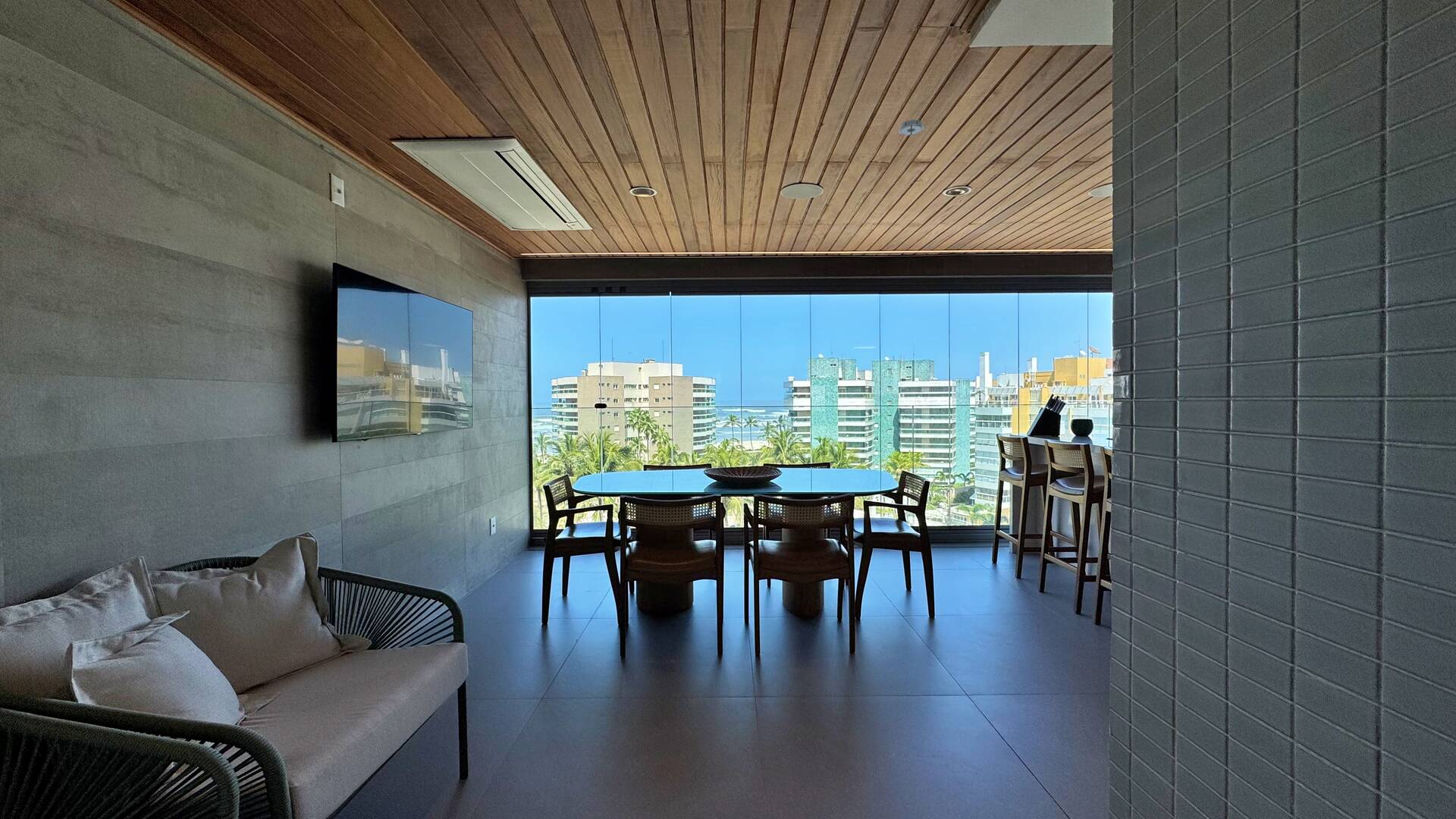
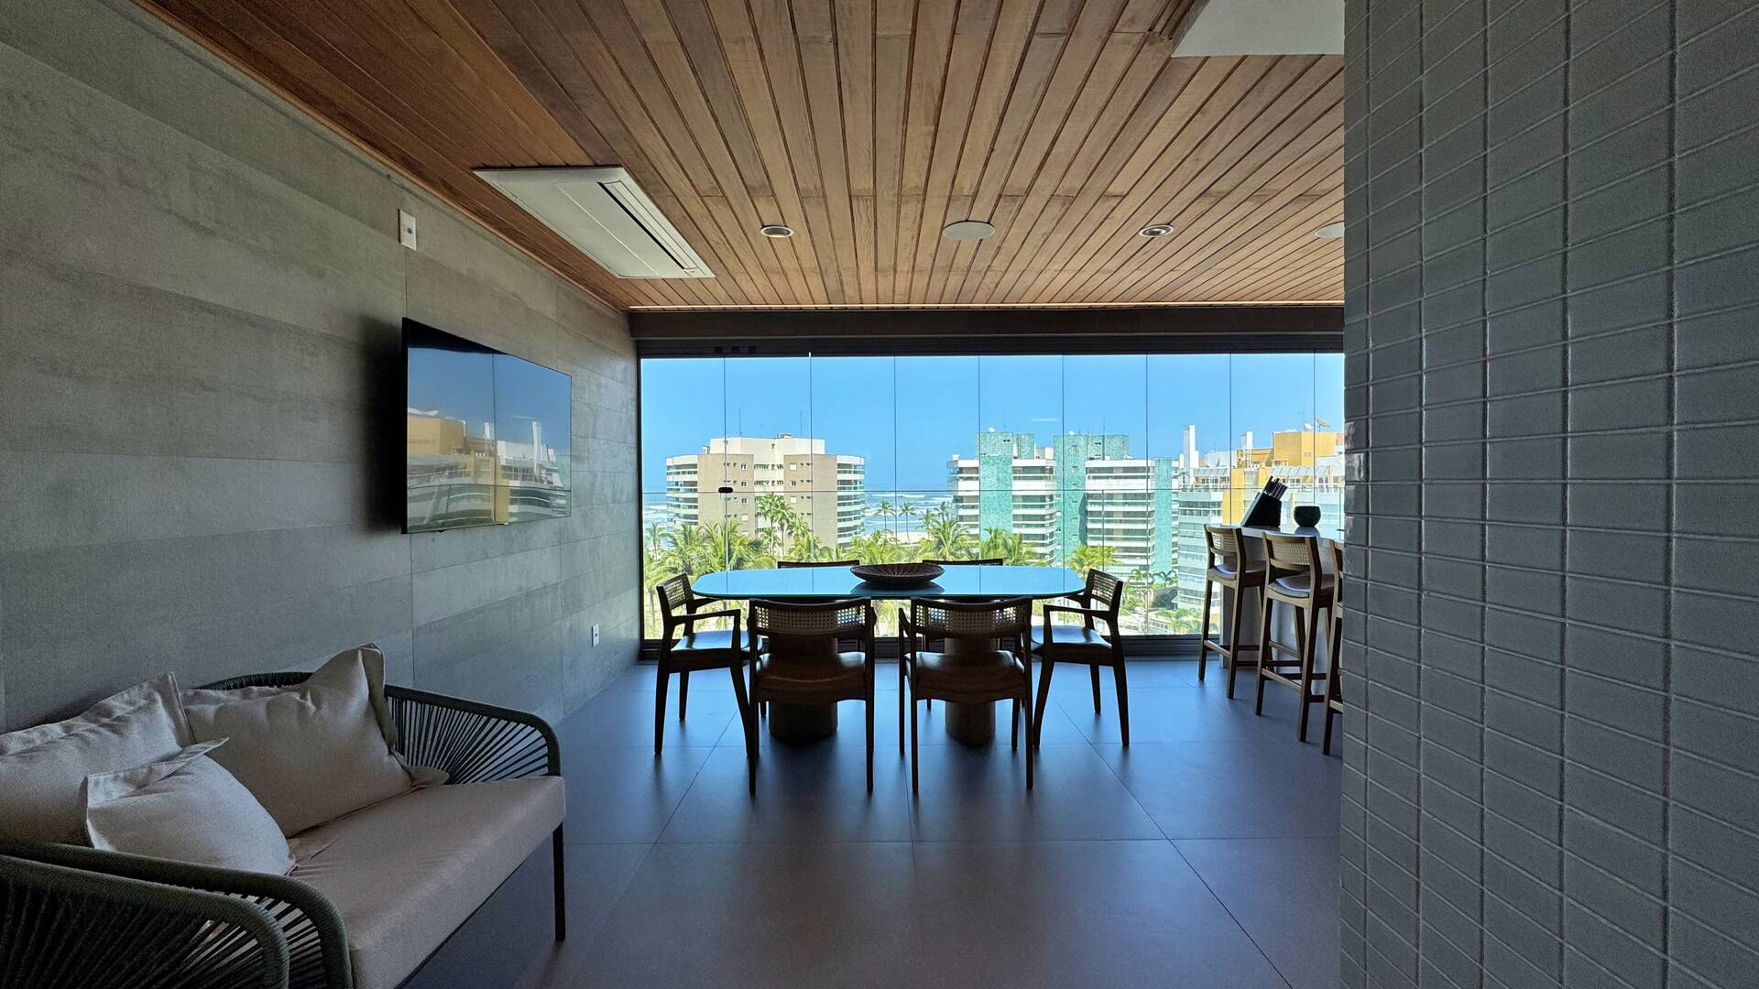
- smoke detector (910, 127)
